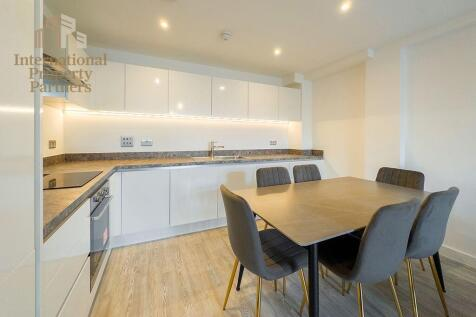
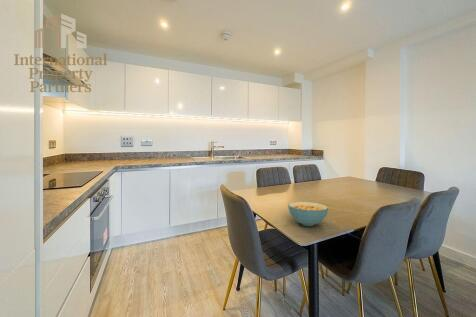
+ cereal bowl (307, 215)
